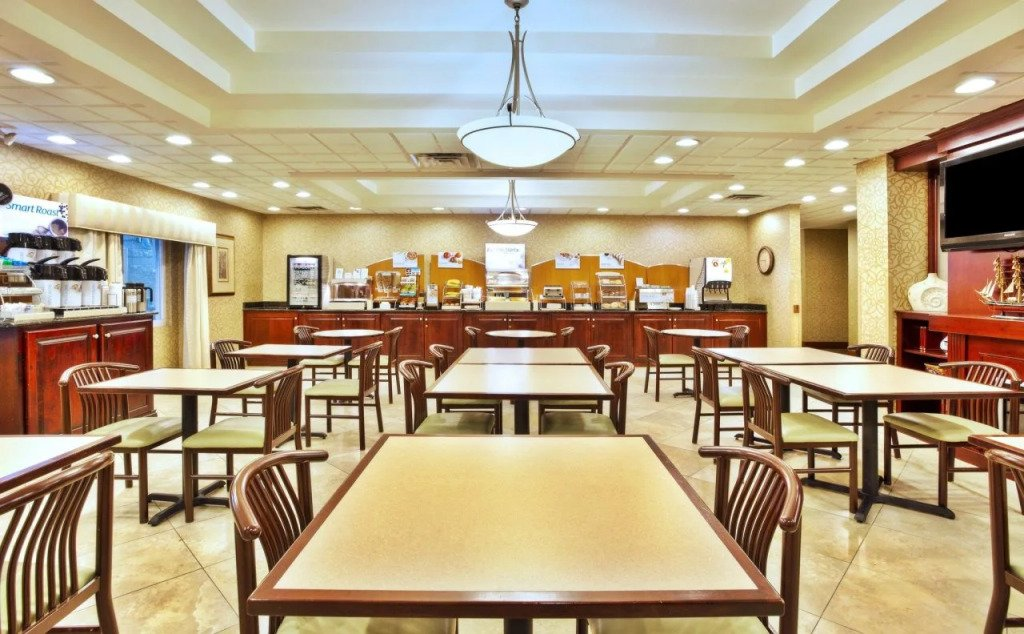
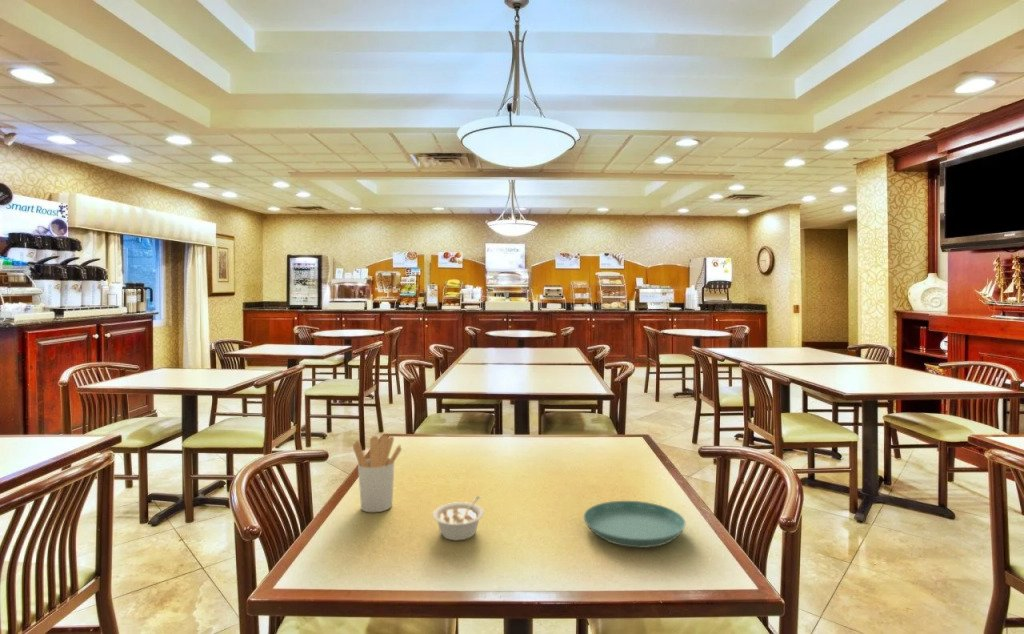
+ utensil holder (378, 470)
+ legume (458, 519)
+ saucer (633, 524)
